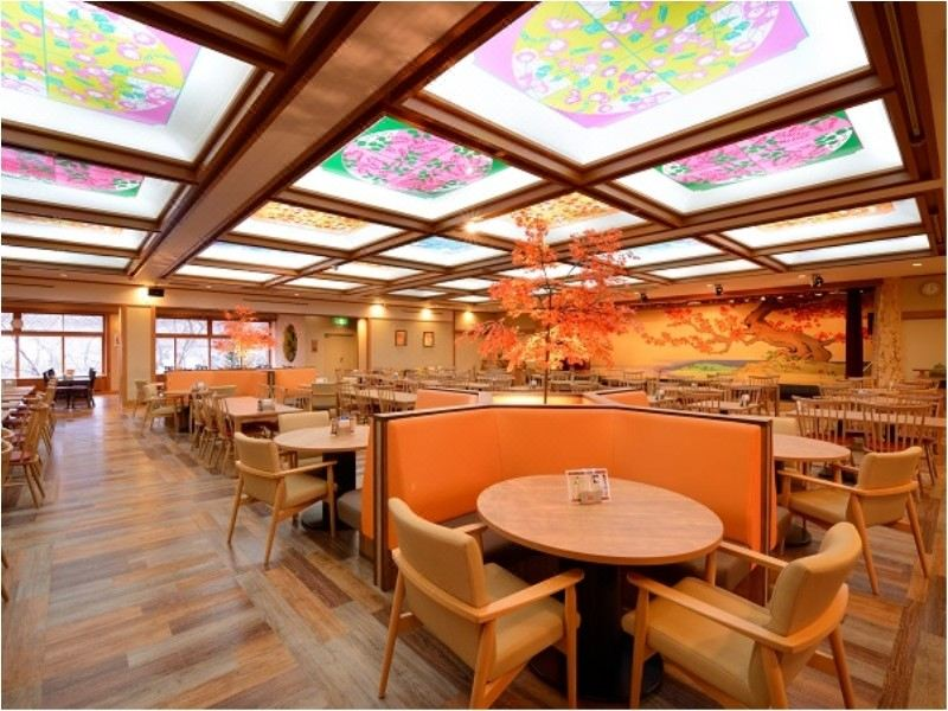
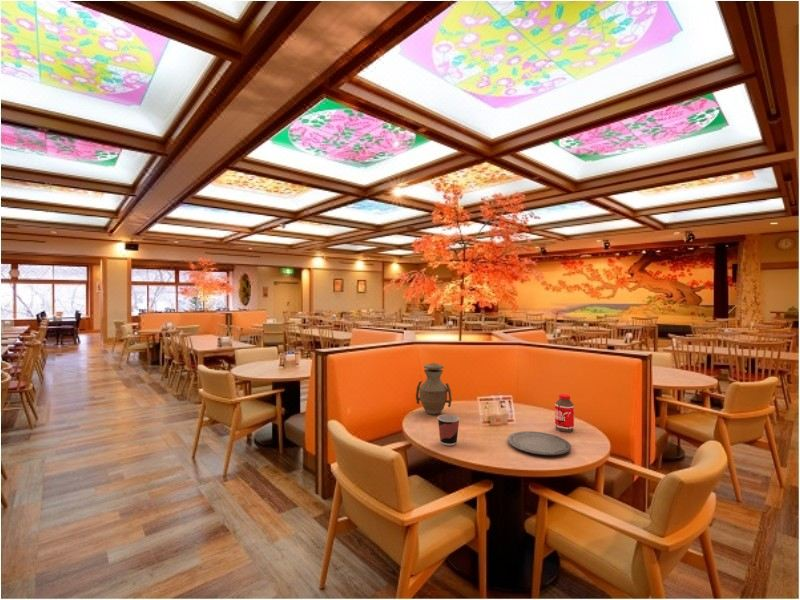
+ bottle (564, 412)
+ plate (538, 443)
+ cup (448, 430)
+ vase (433, 387)
